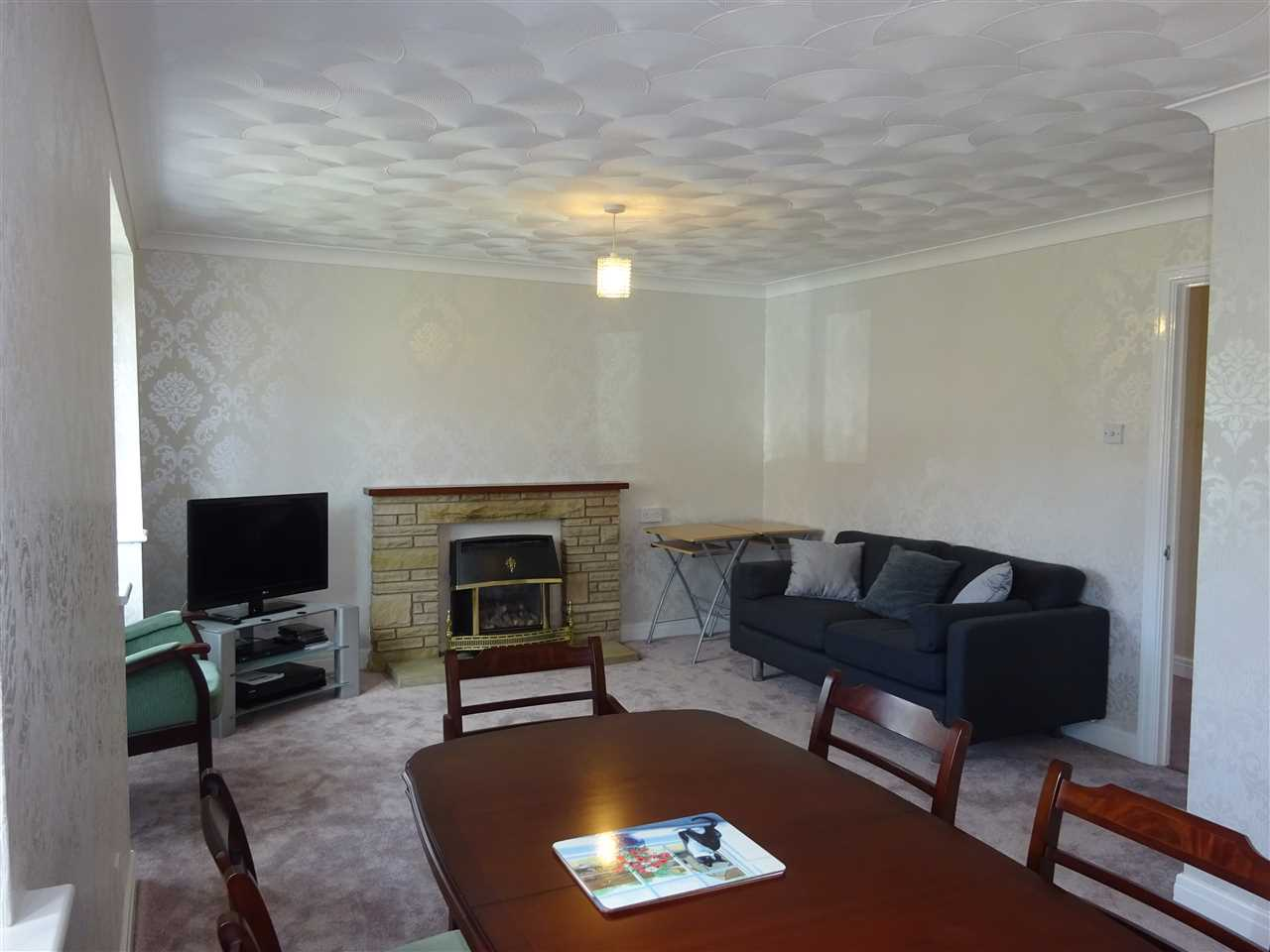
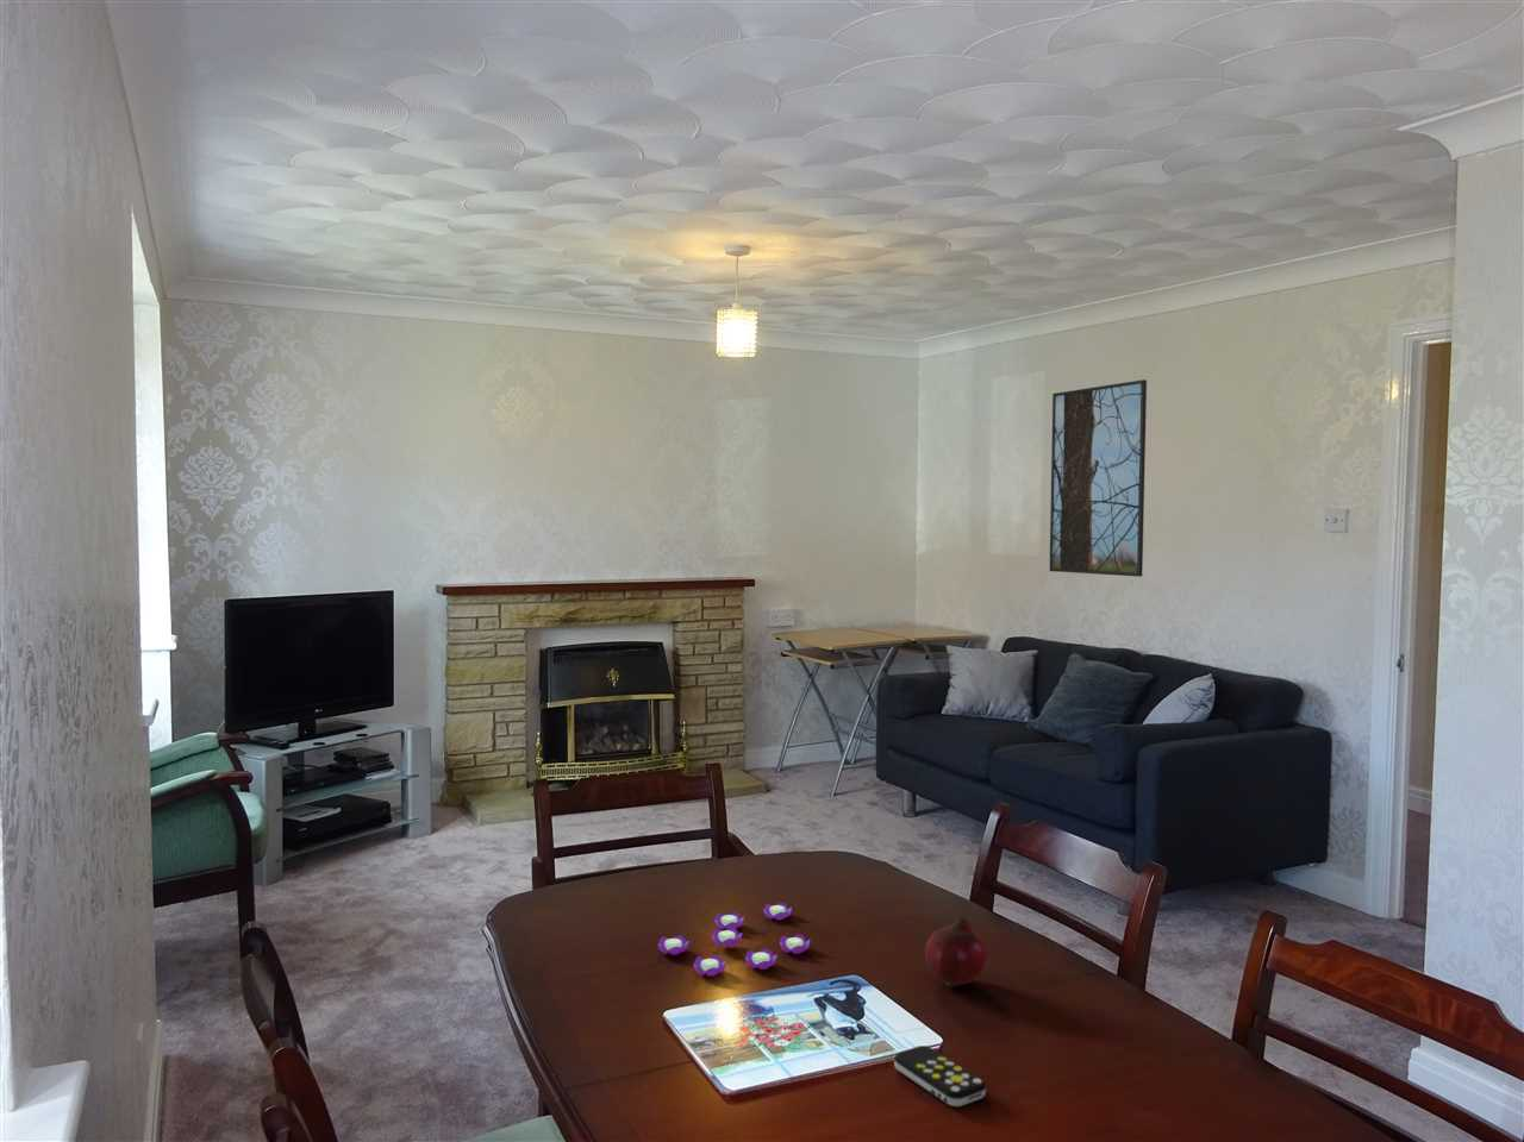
+ fruit (955, 950)
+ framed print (1096, 481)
+ flower (740, 936)
+ remote control (938, 1074)
